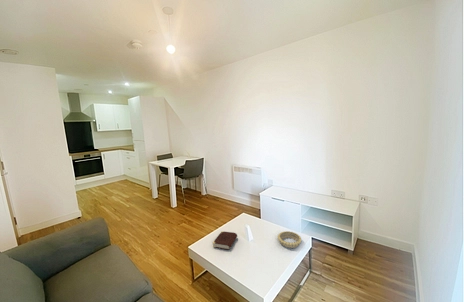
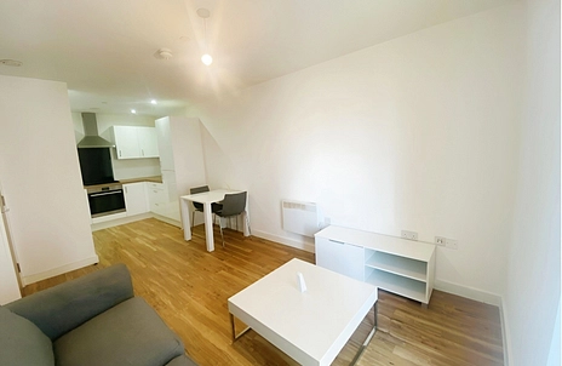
- decorative bowl (289, 237)
- book (225, 239)
